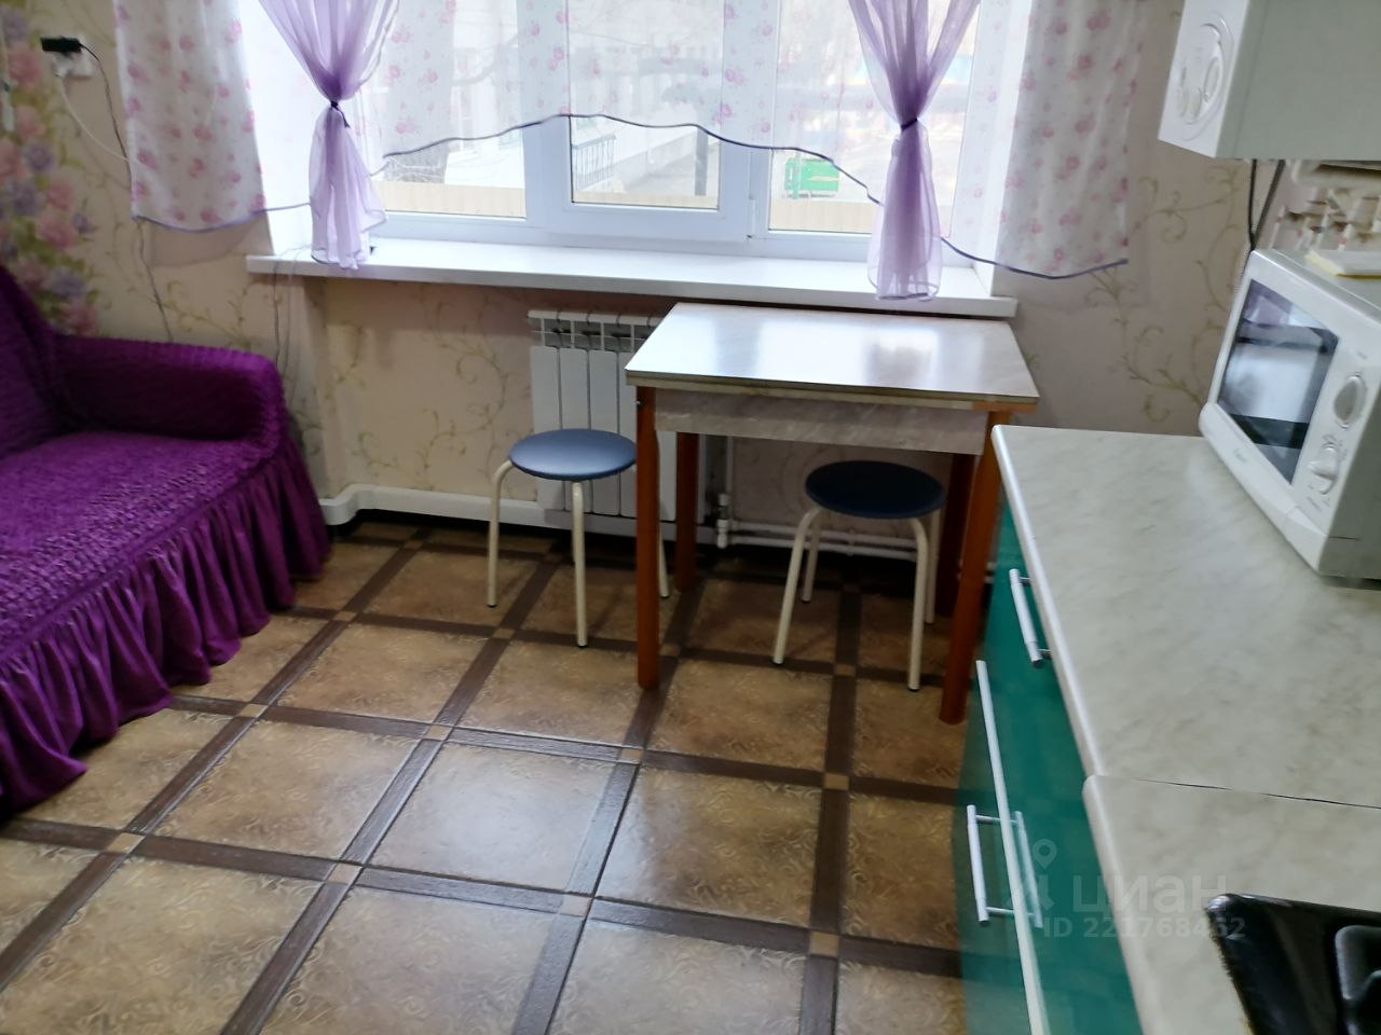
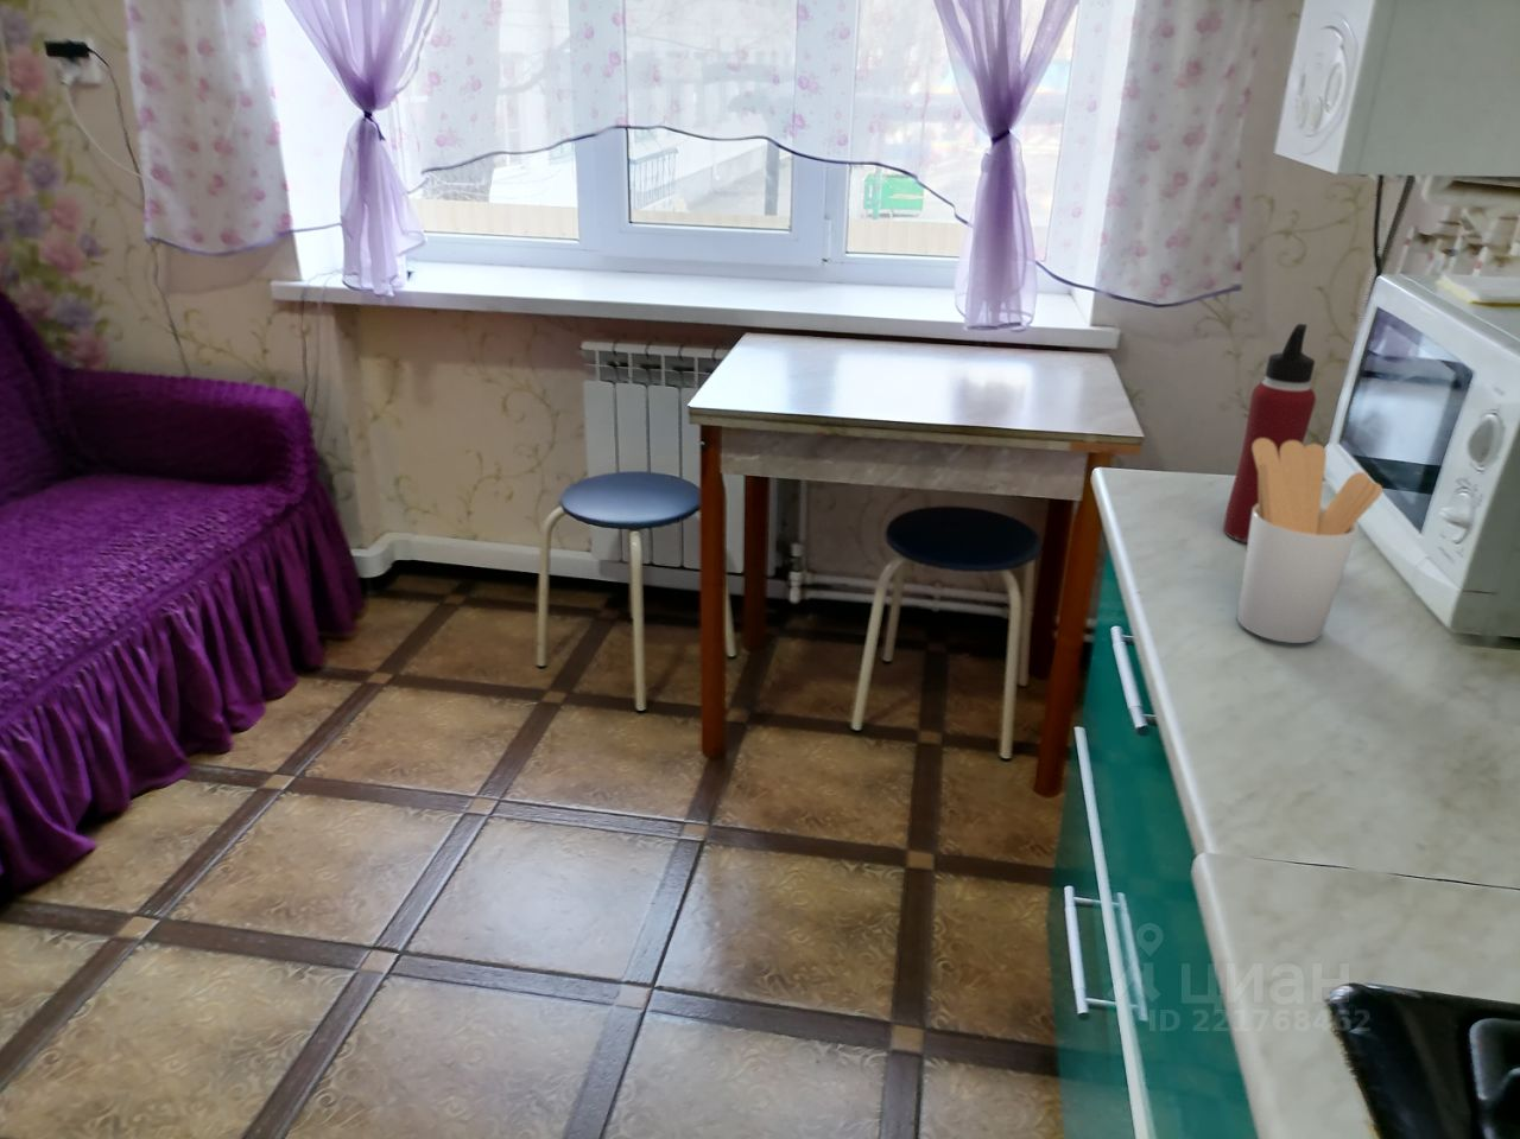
+ utensil holder (1289, 535)
+ water bottle (1275, 434)
